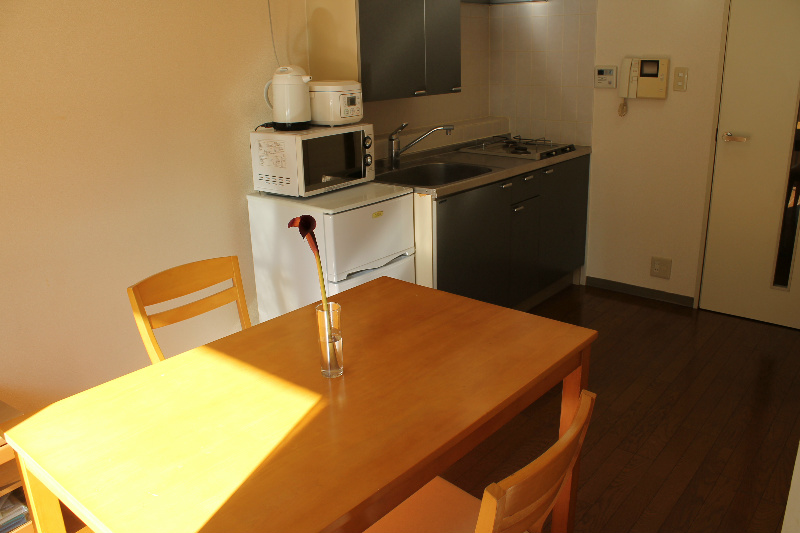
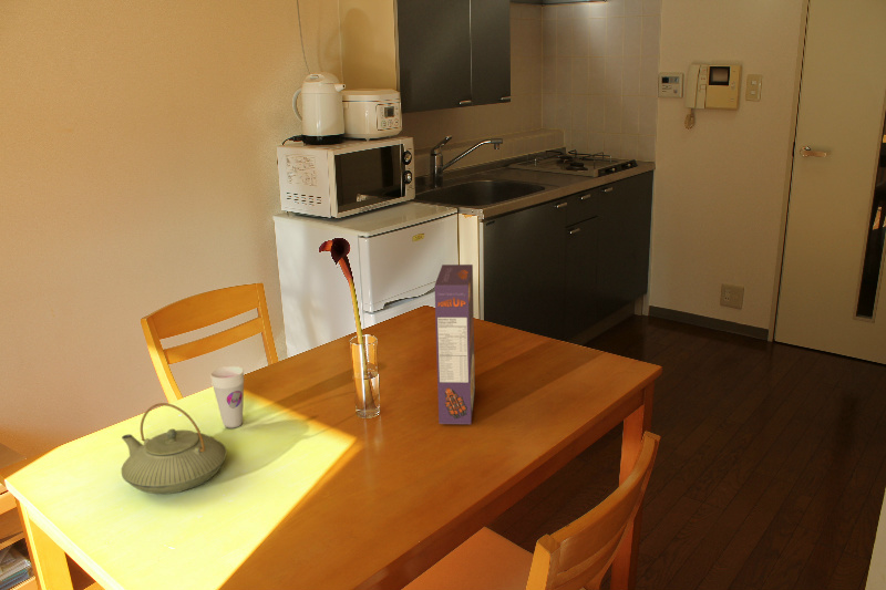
+ cereal box (455, 342)
+ teapot (166, 439)
+ cup (229, 397)
